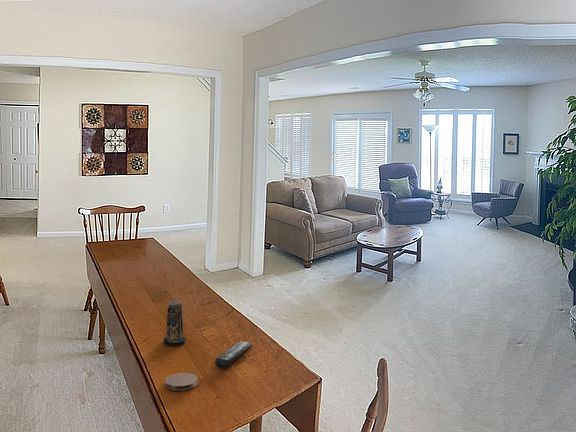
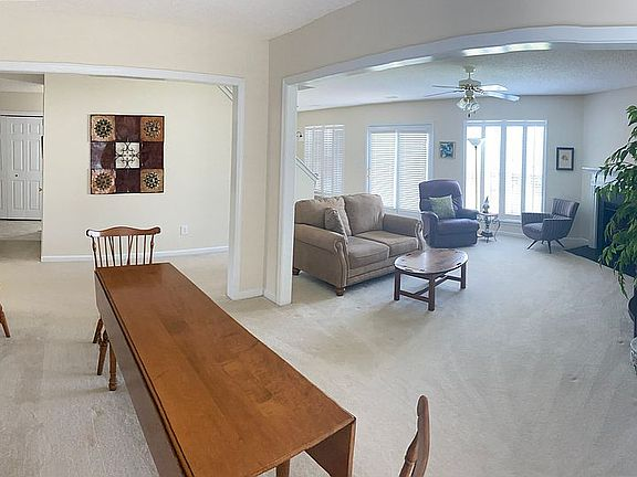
- remote control (234, 353)
- candle (174, 322)
- coaster (181, 381)
